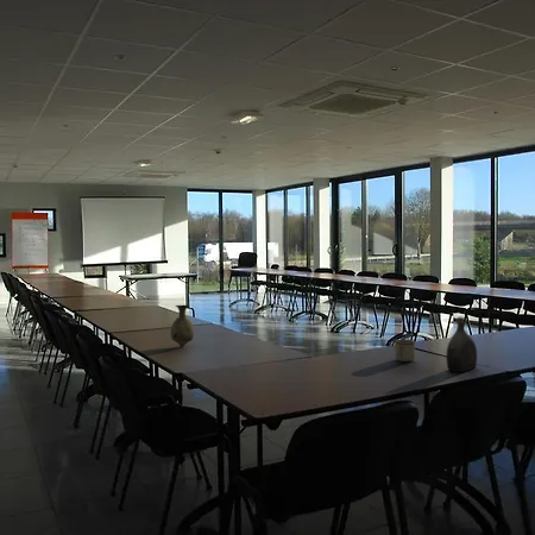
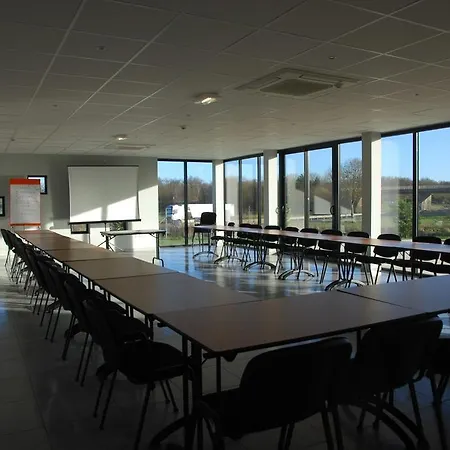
- vase (182, 326)
- mug (403, 351)
- water jug (461, 342)
